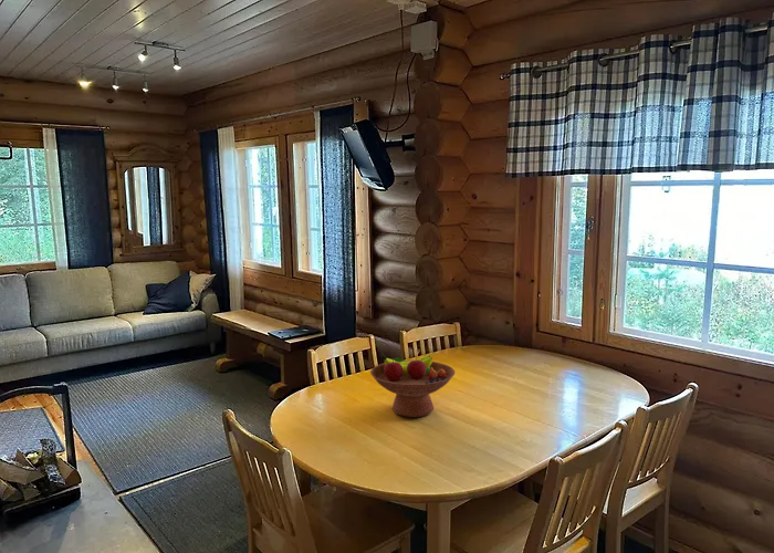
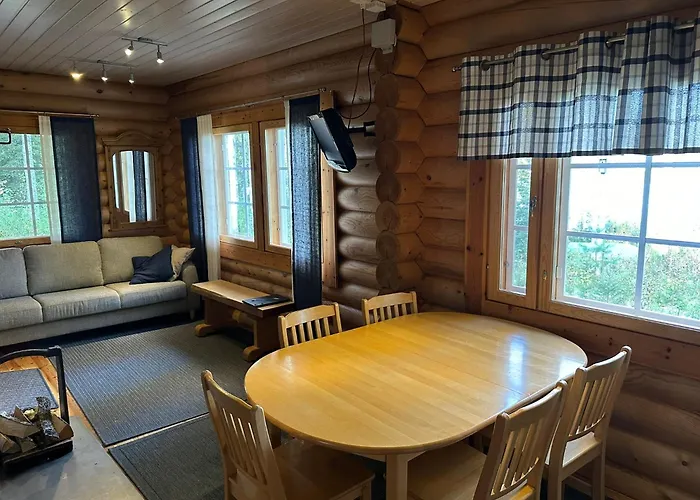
- fruit bowl (412, 383)
